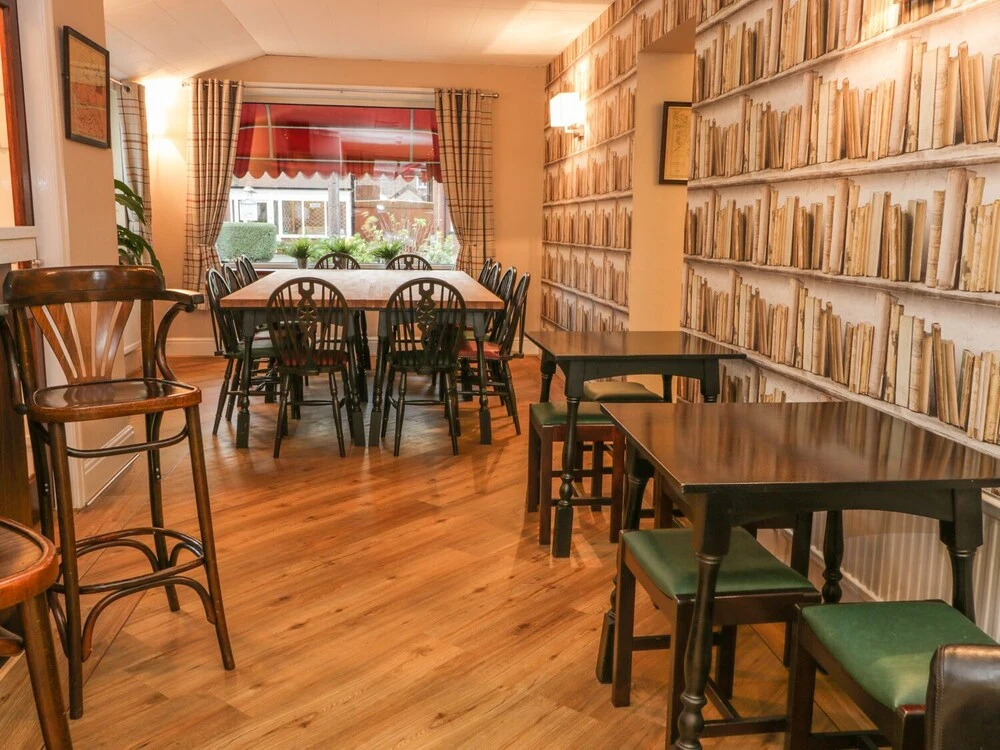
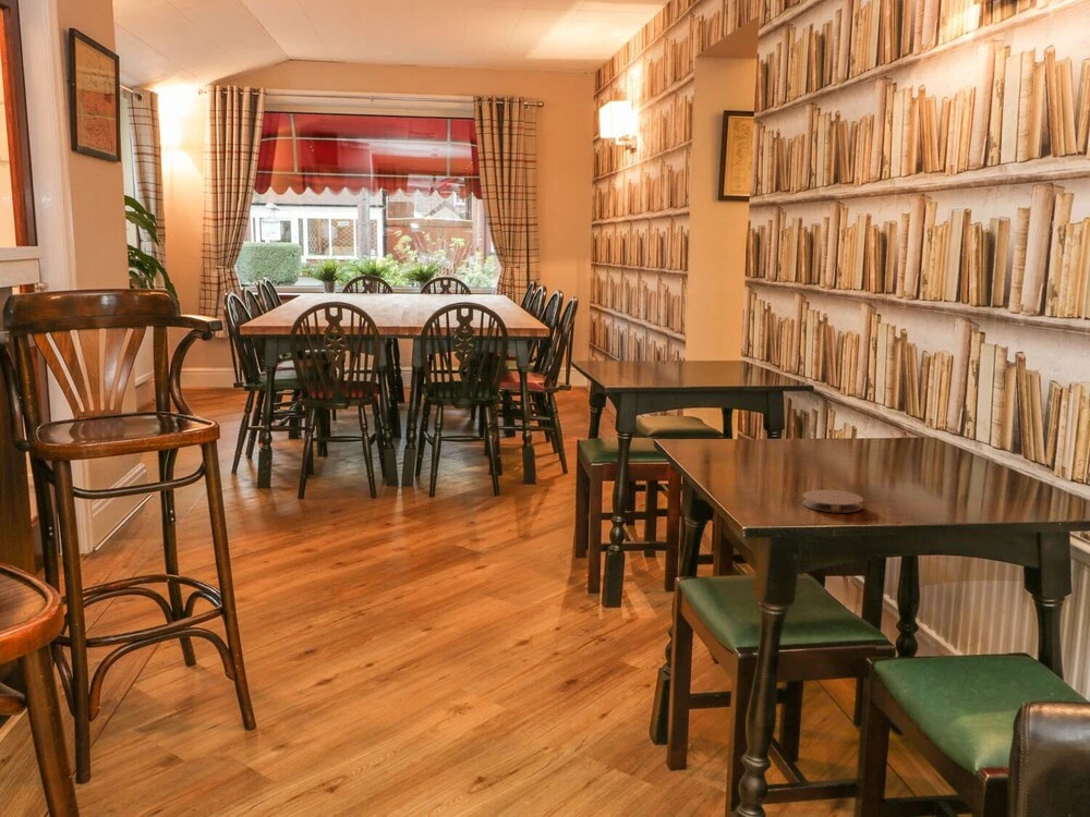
+ coaster (832, 500)
